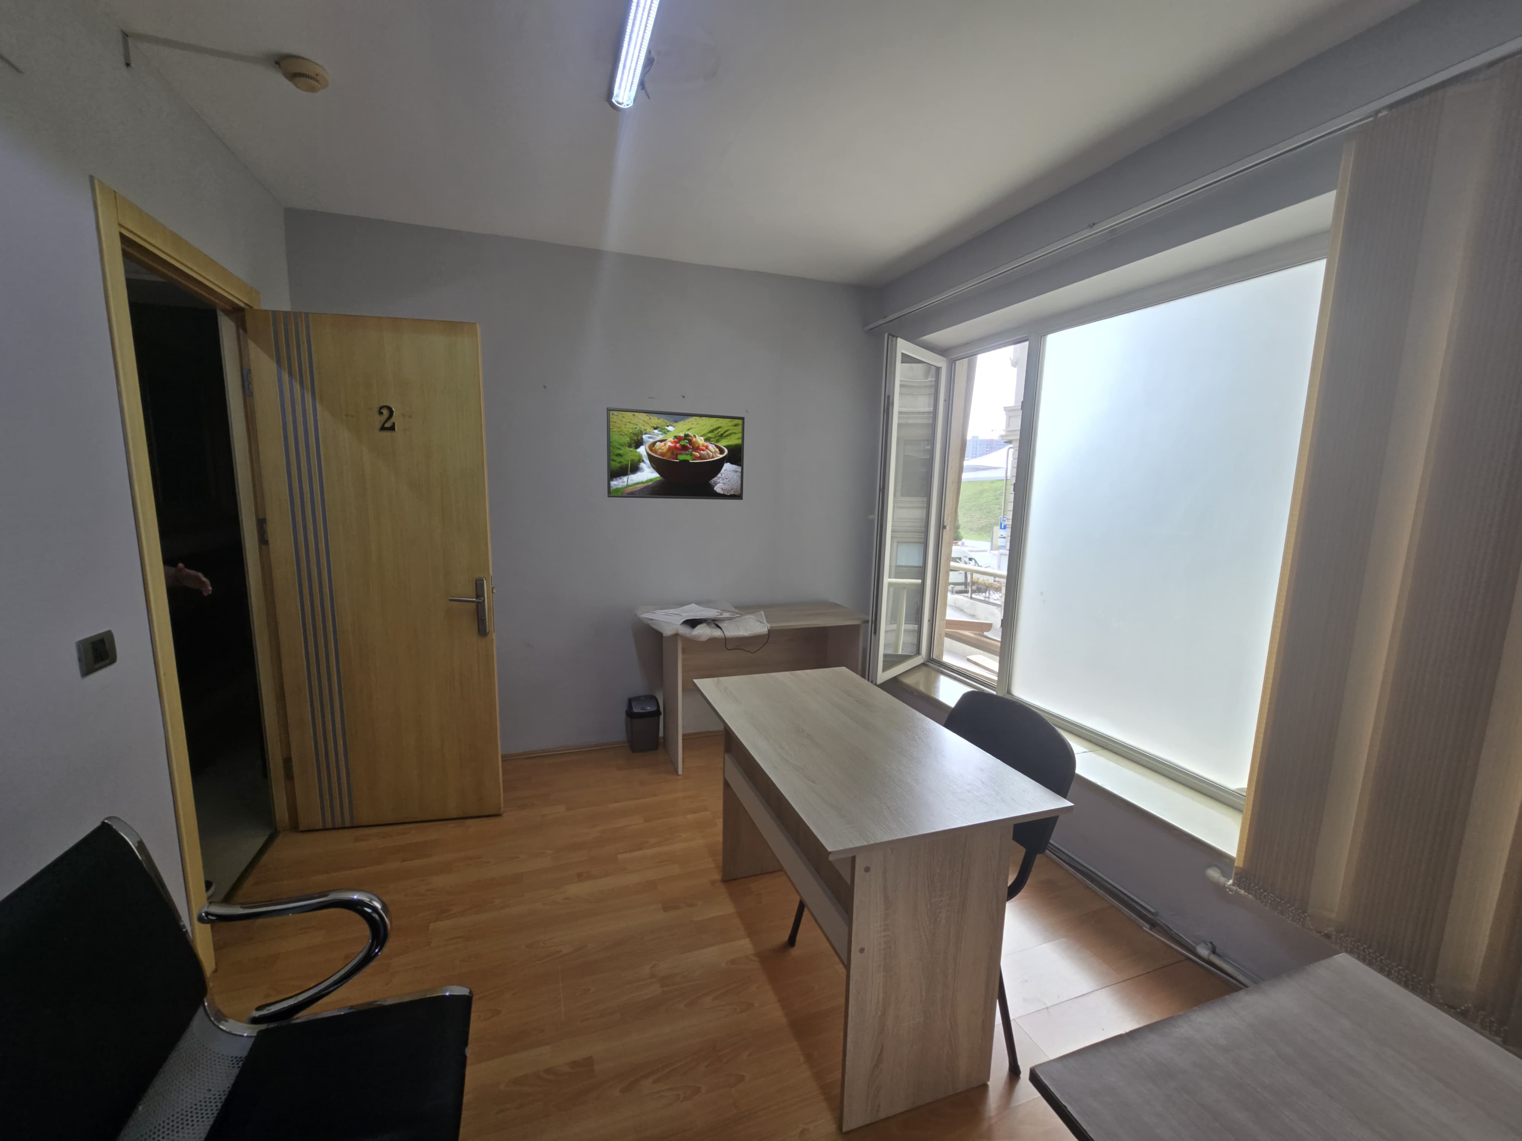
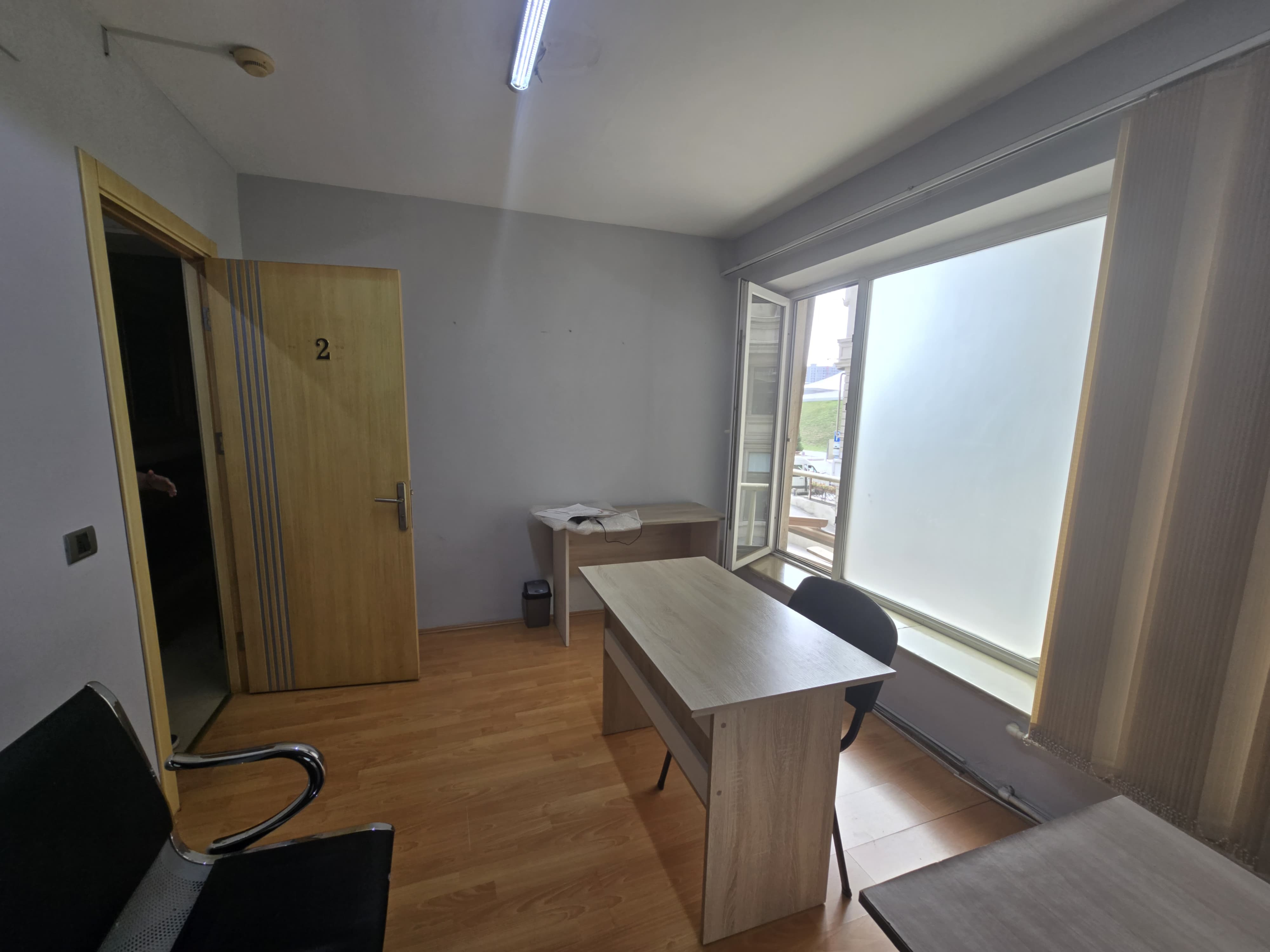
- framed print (677, 455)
